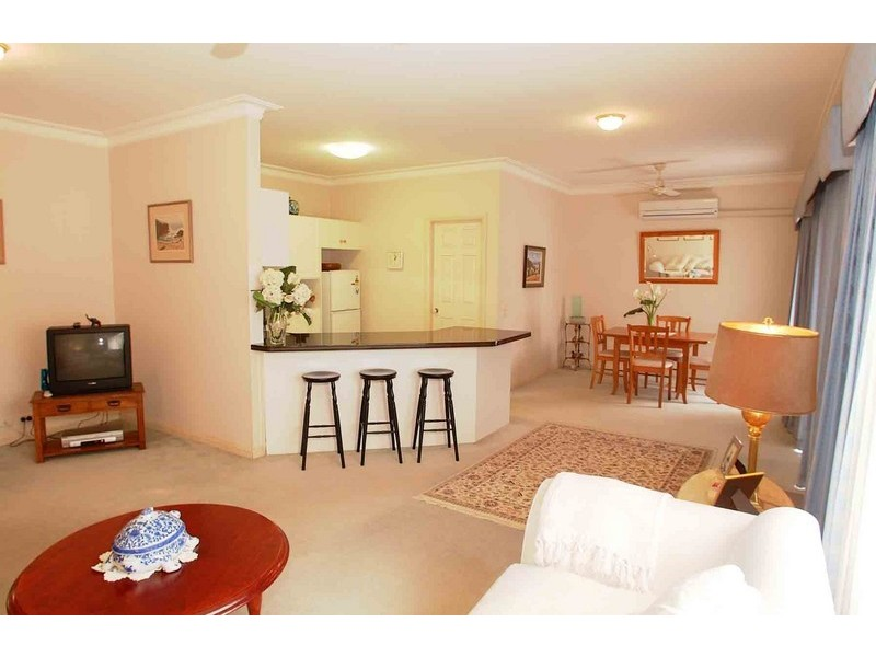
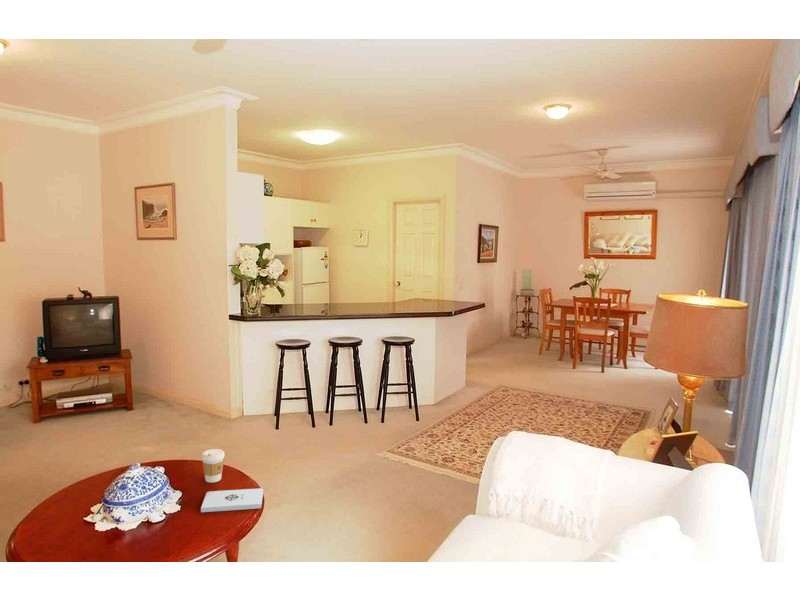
+ coffee cup (213, 465)
+ notepad (233, 499)
